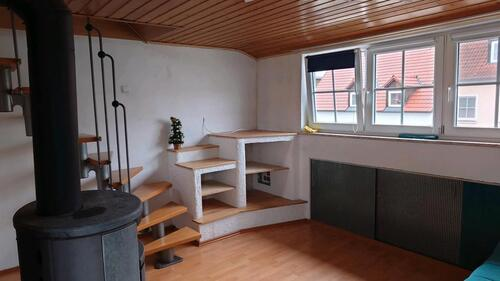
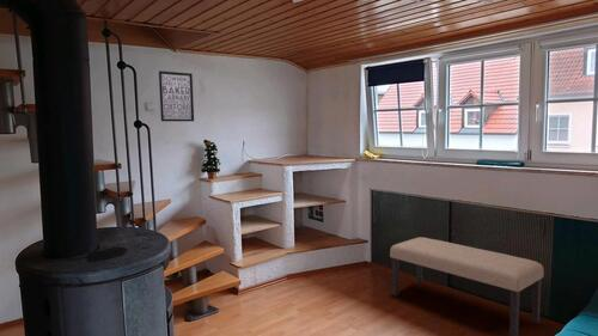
+ wall art (176, 97)
+ bench (459, 275)
